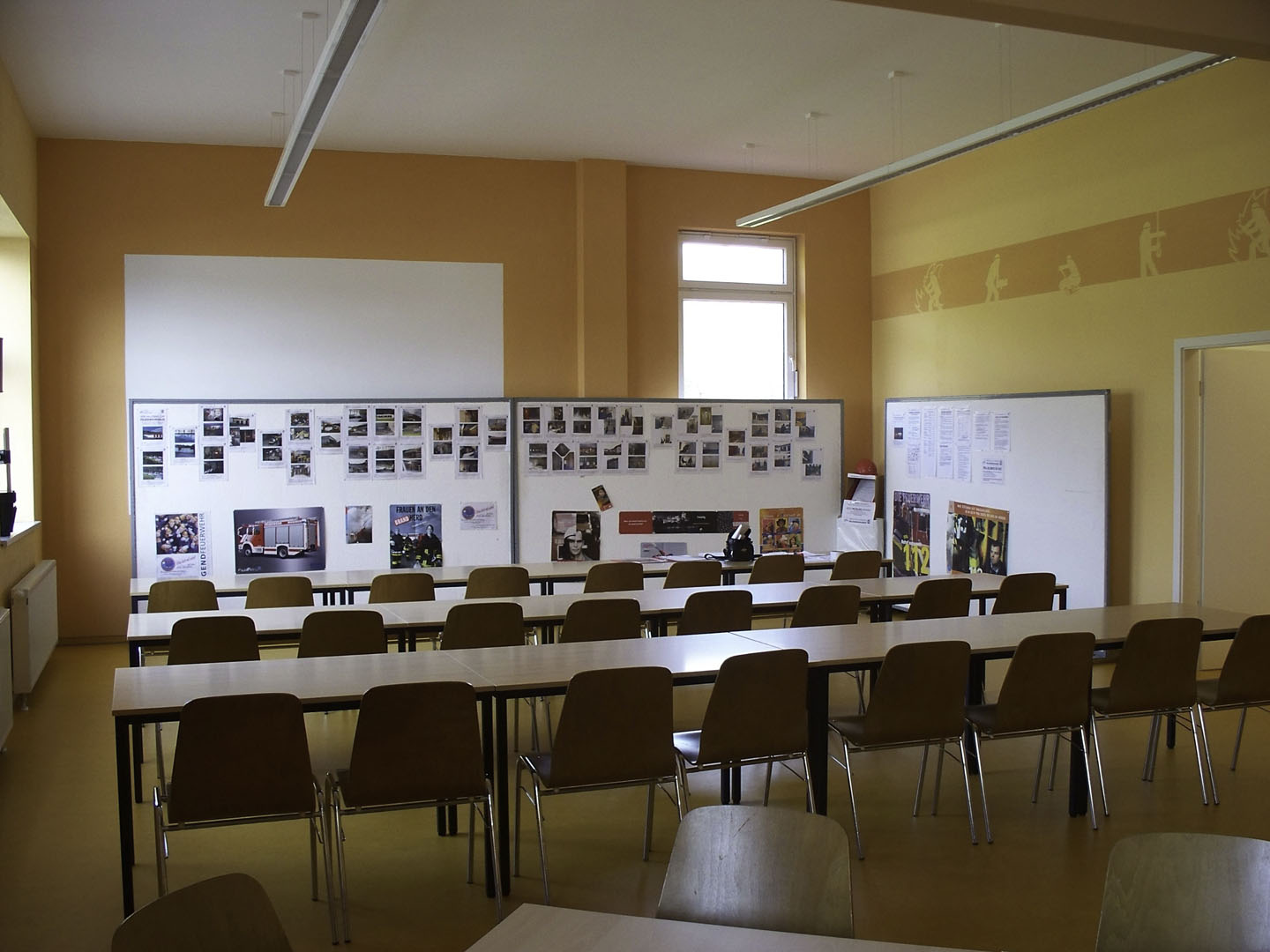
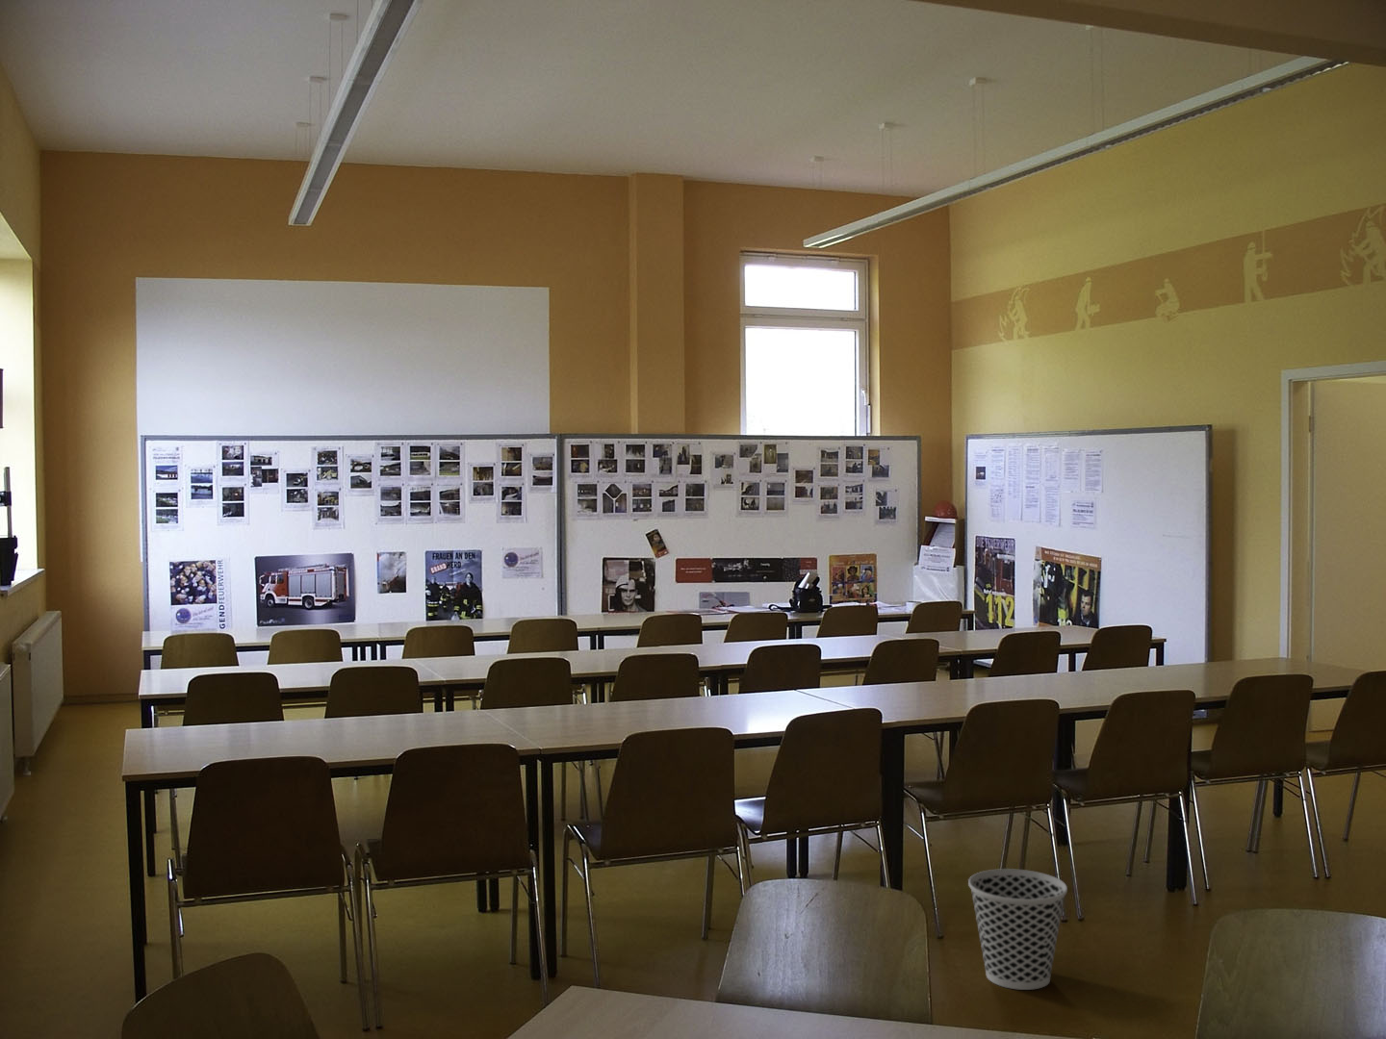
+ wastebasket (1017, 930)
